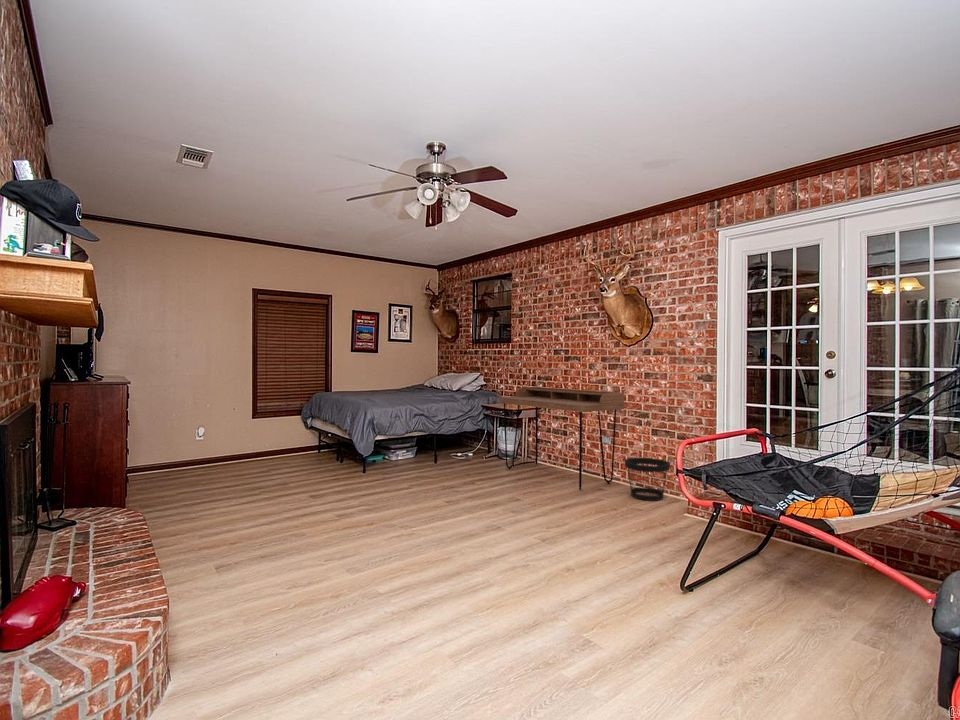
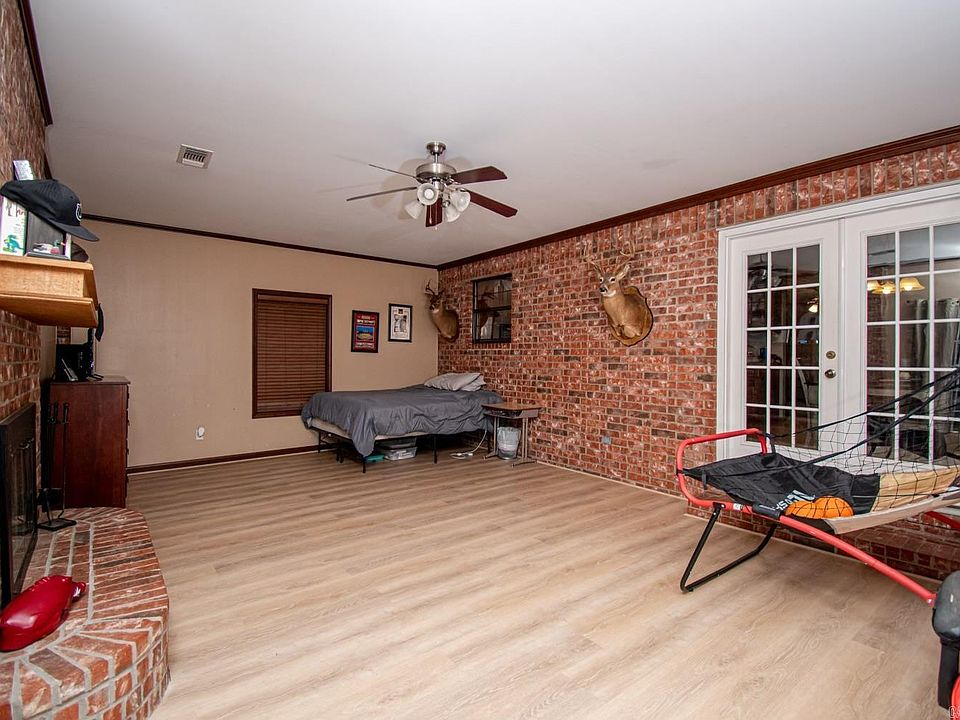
- wastebasket (646, 478)
- desk (537, 433)
